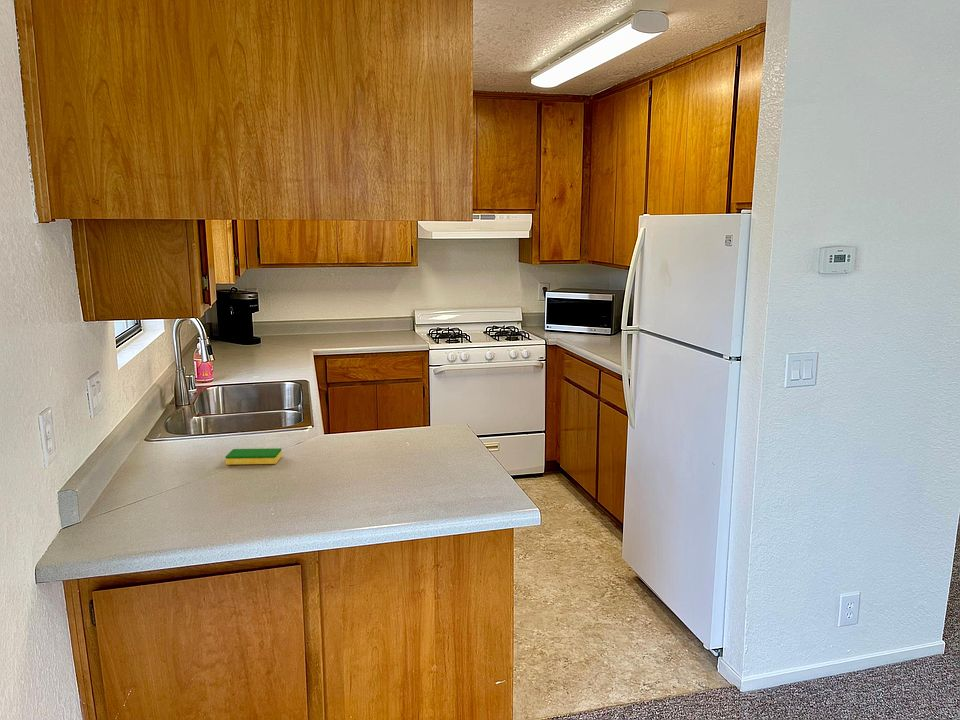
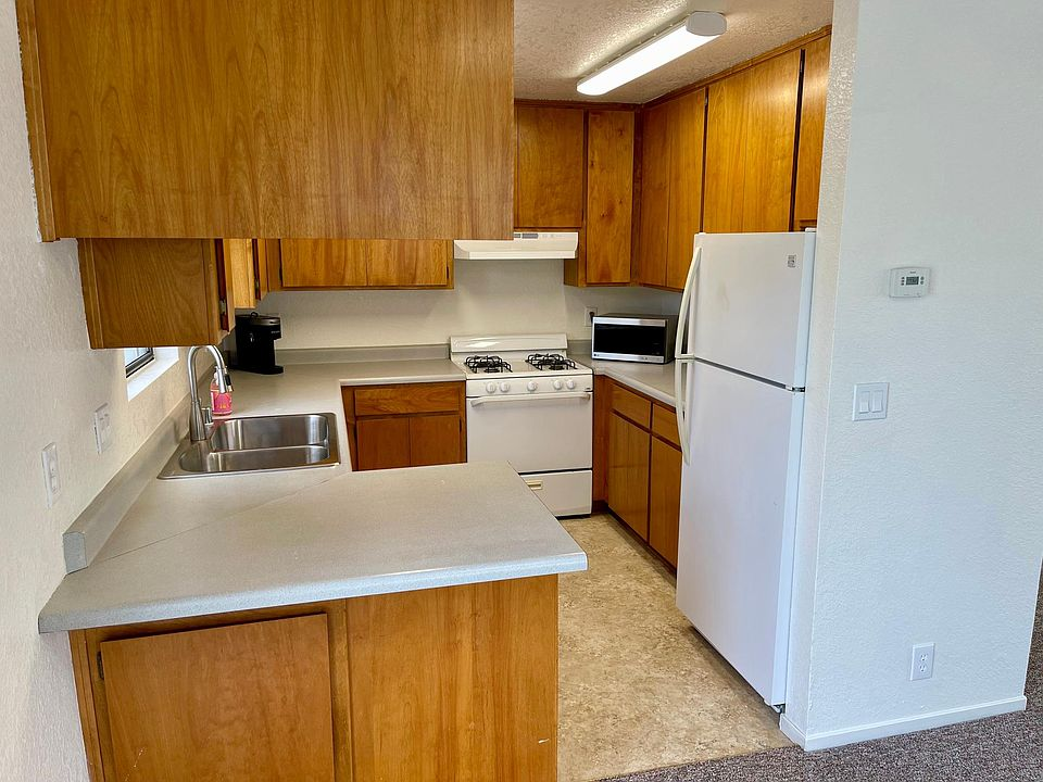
- dish sponge (254, 456)
